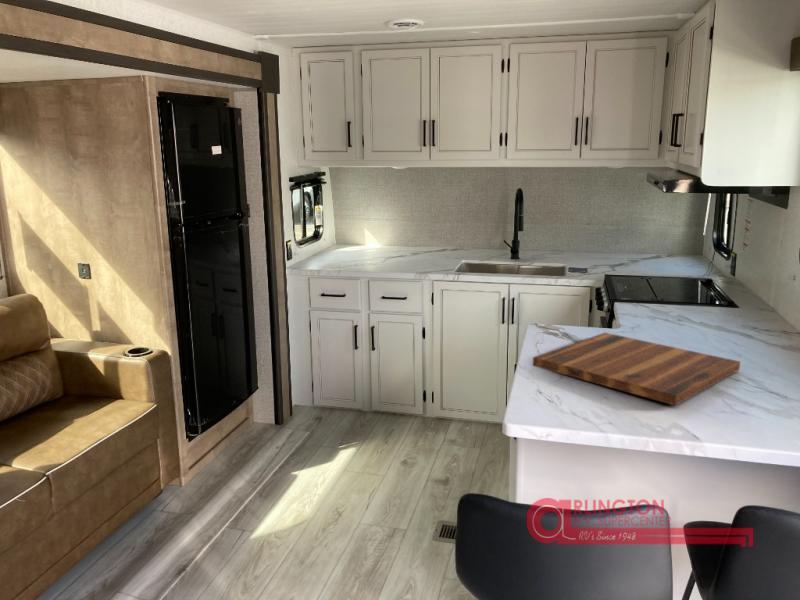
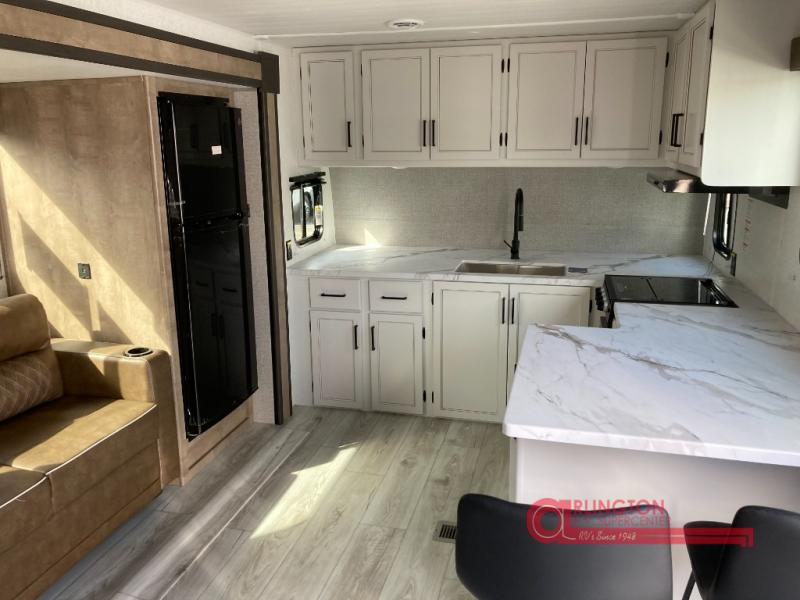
- cutting board (634, 363)
